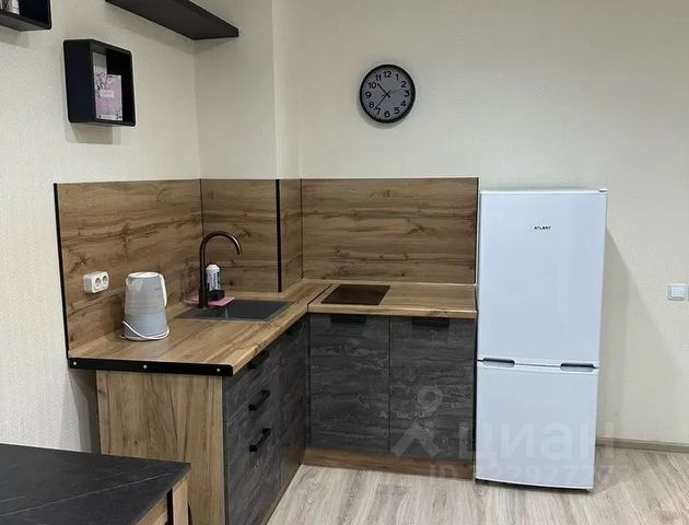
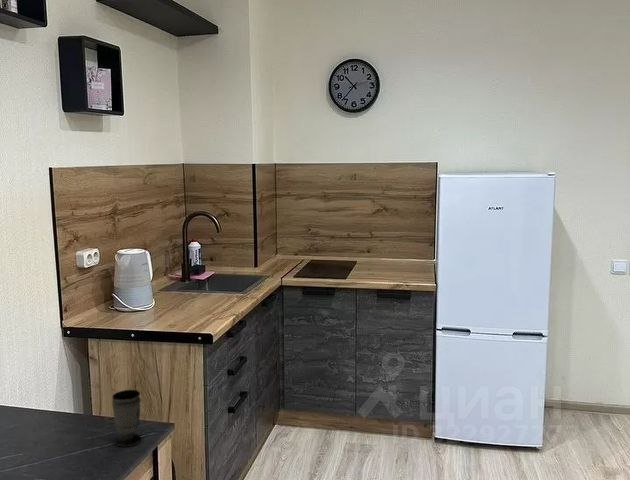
+ cup (127, 417)
